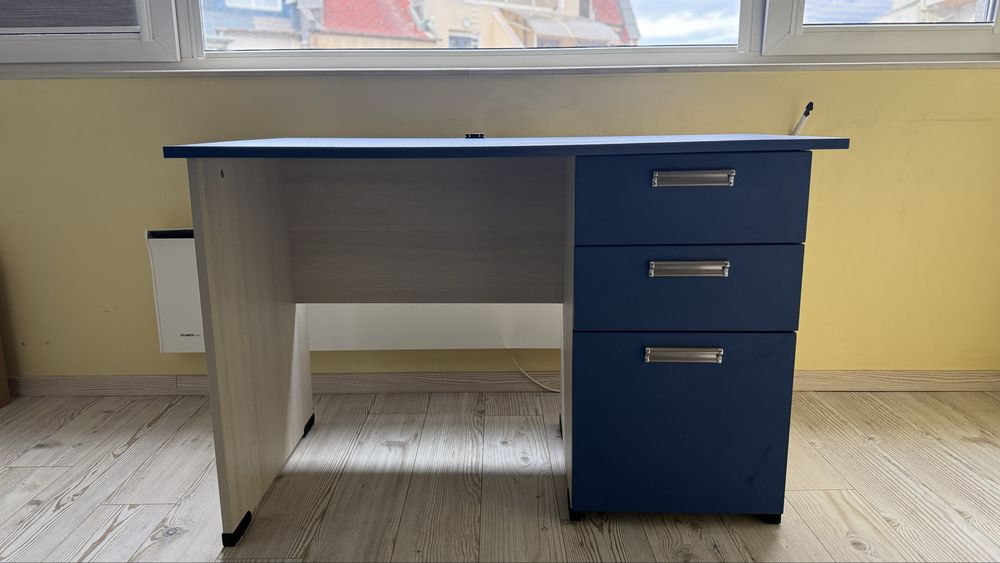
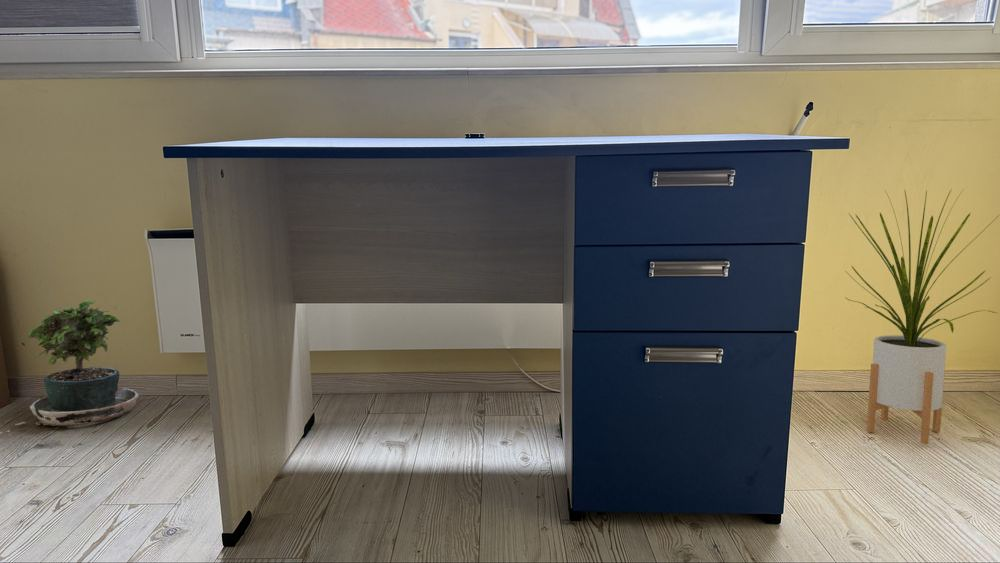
+ potted plant (71, 356)
+ house plant (911, 312)
